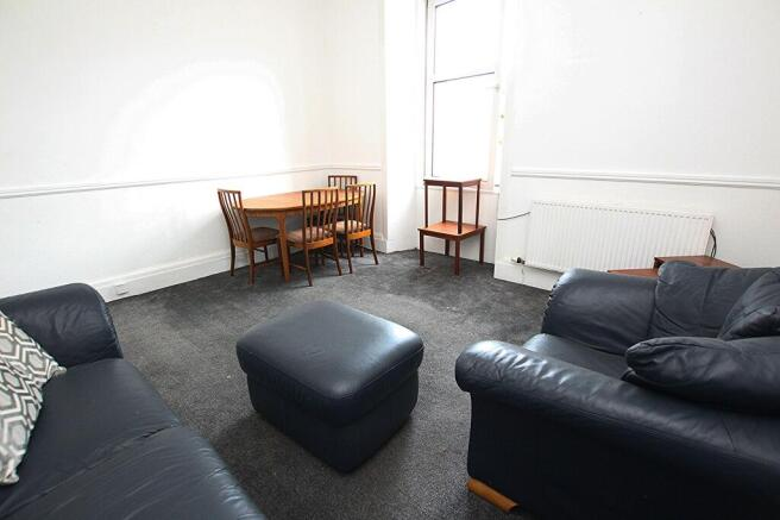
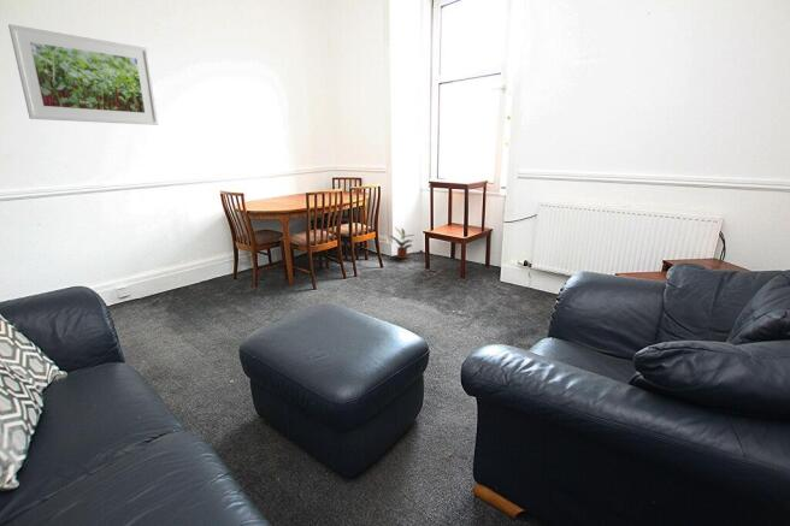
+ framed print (92, 81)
+ potted plant (403, 242)
